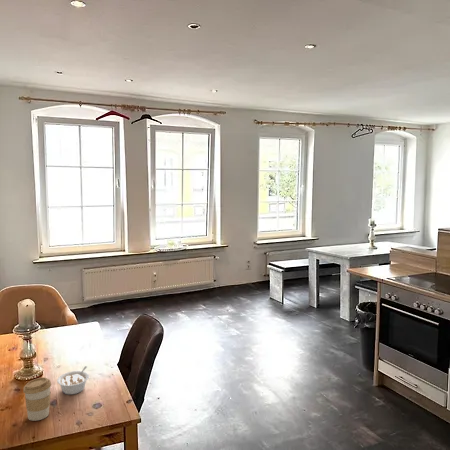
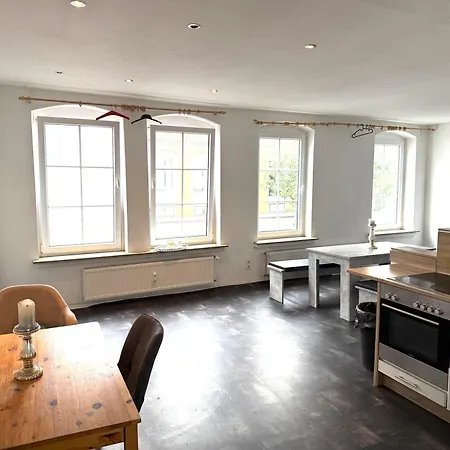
- legume (73, 381)
- coffee cup (37, 398)
